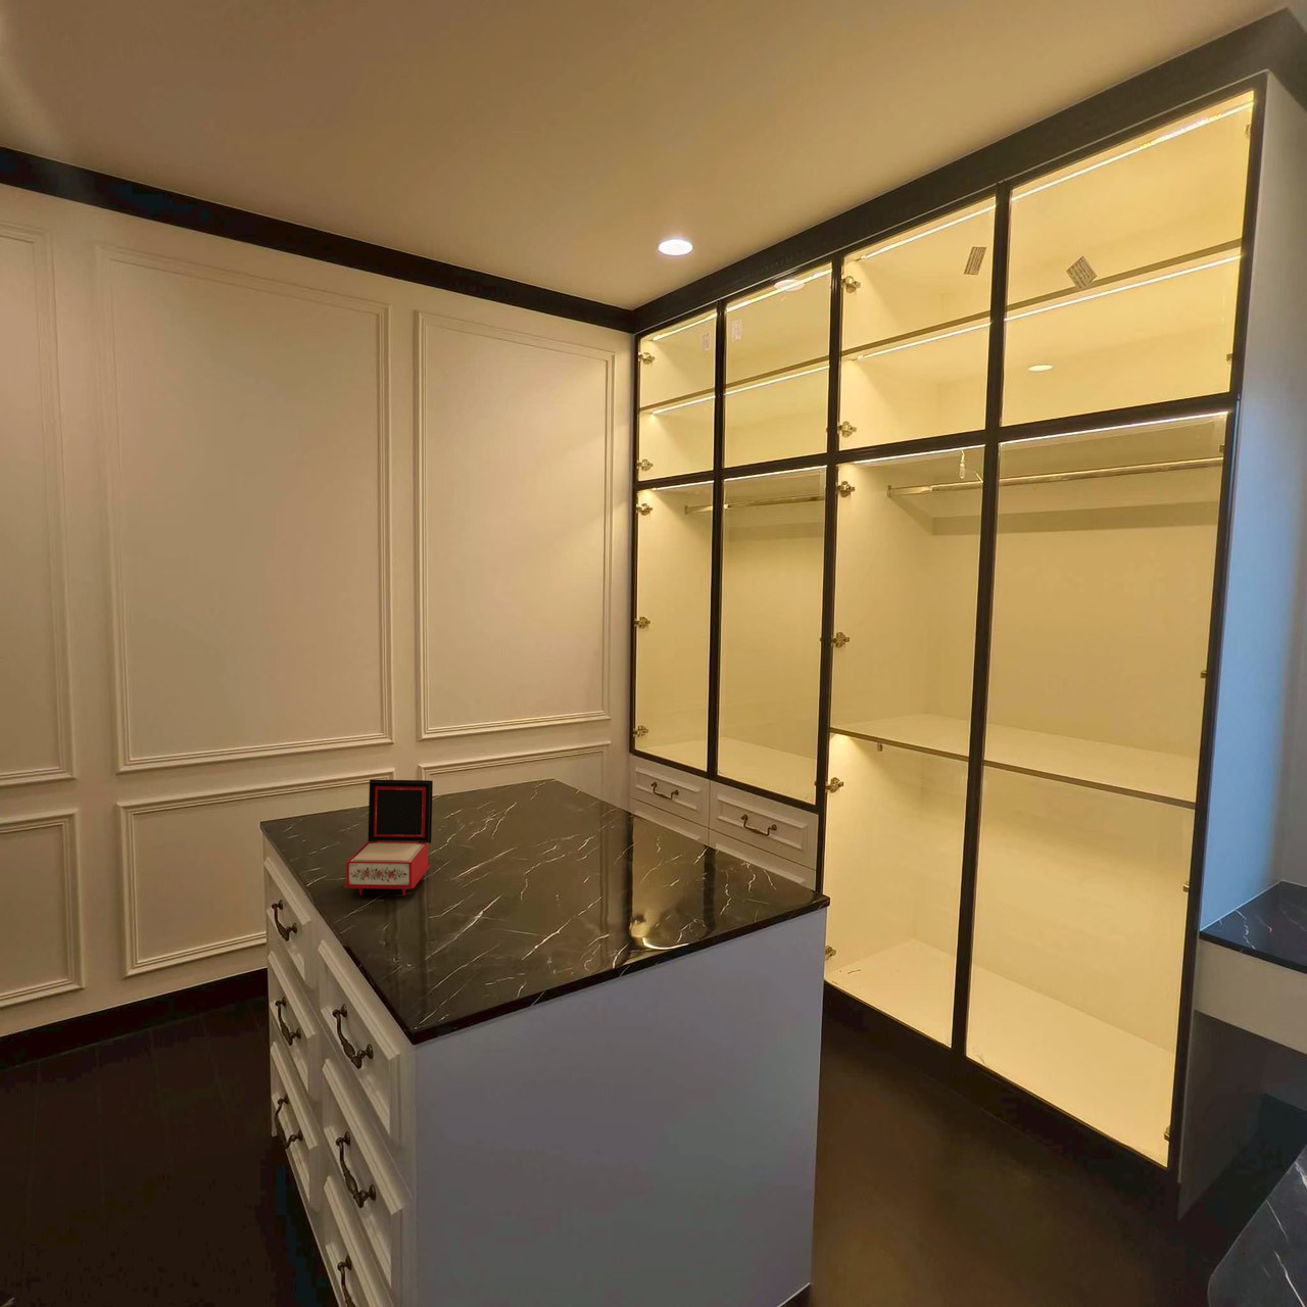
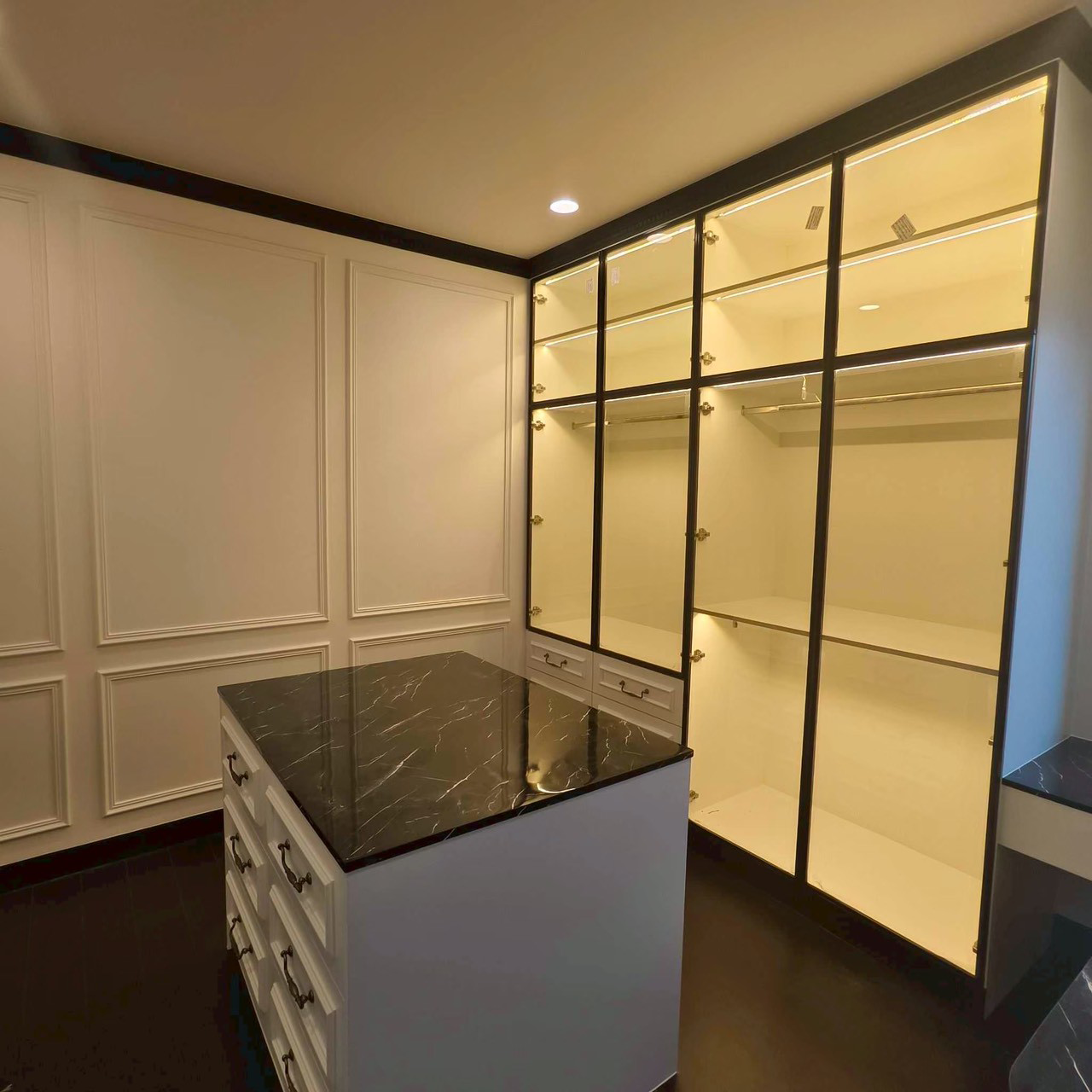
- jewelry box (390, 837)
